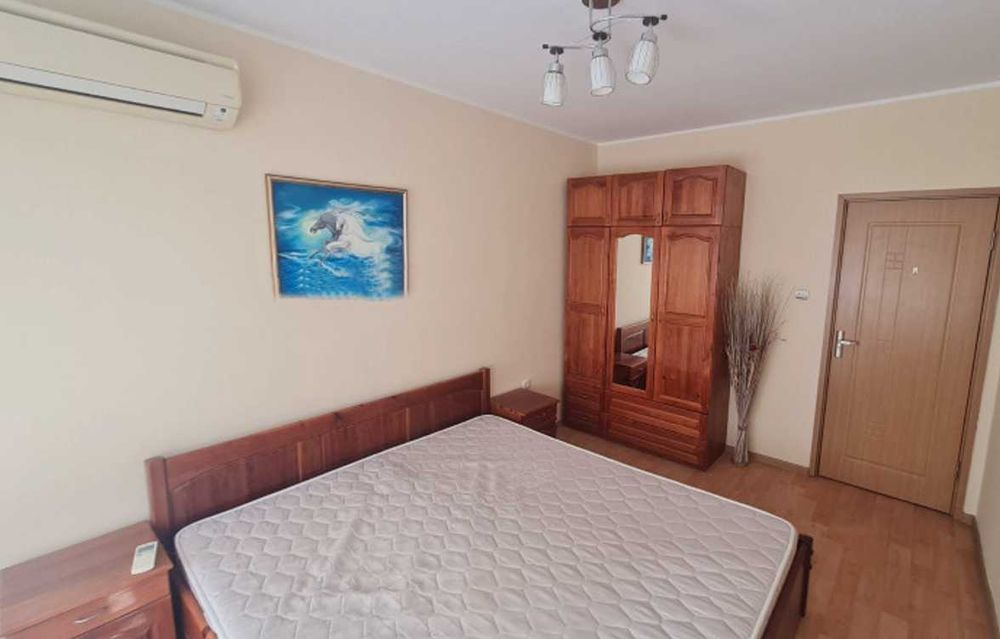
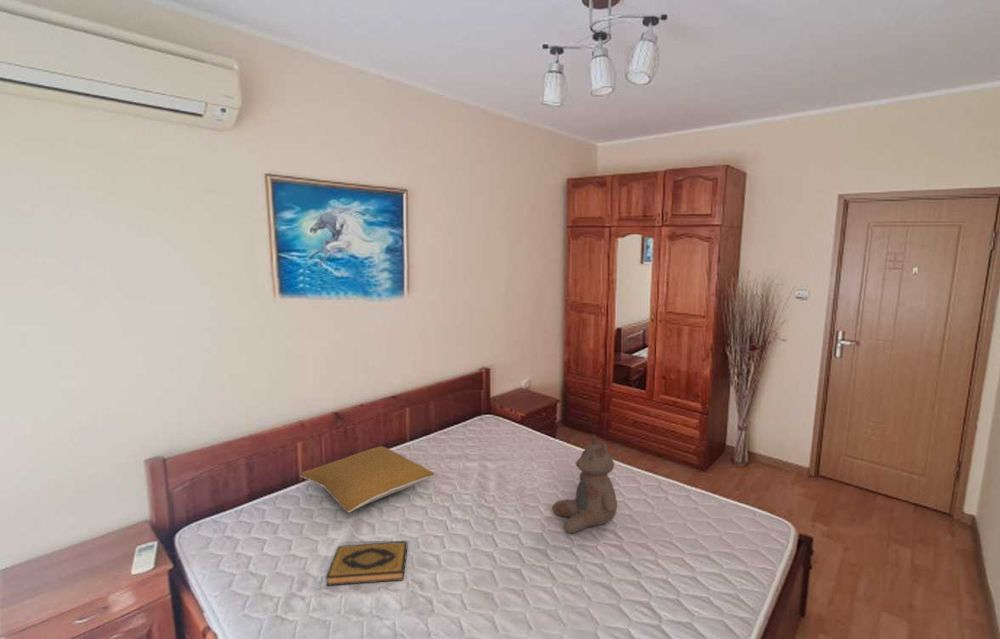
+ bear (585, 481)
+ pillow (367, 475)
+ hardback book (369, 562)
